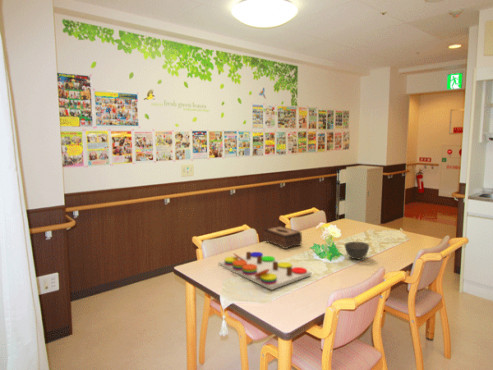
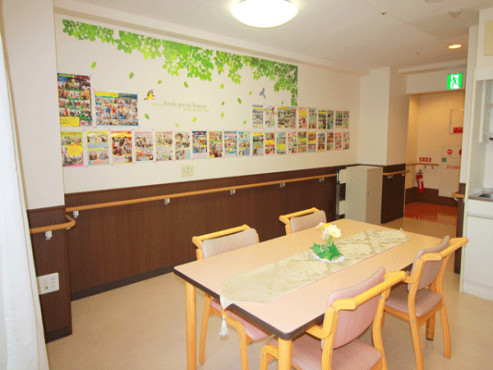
- tissue box (282, 236)
- board game (262, 263)
- bowl (356, 251)
